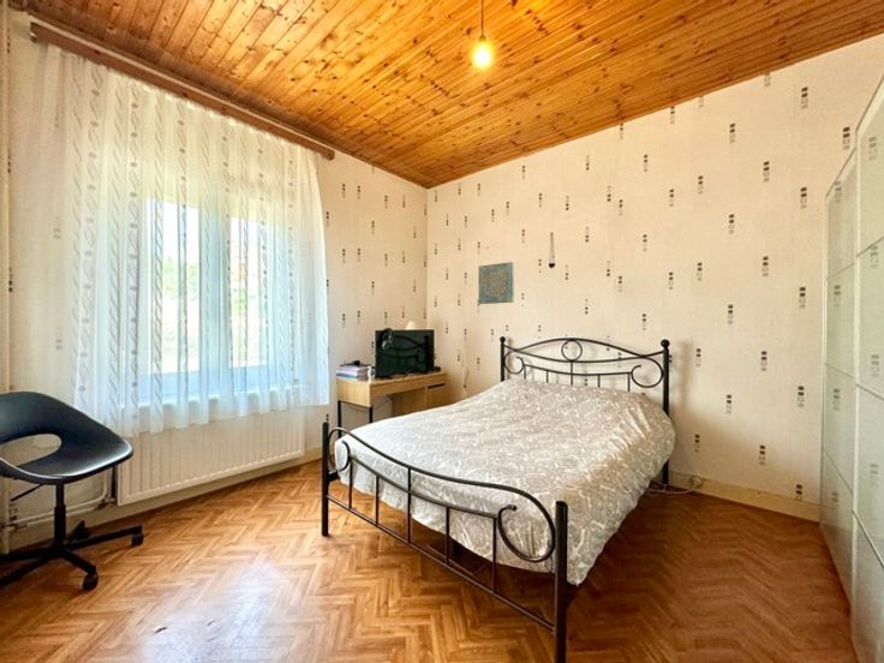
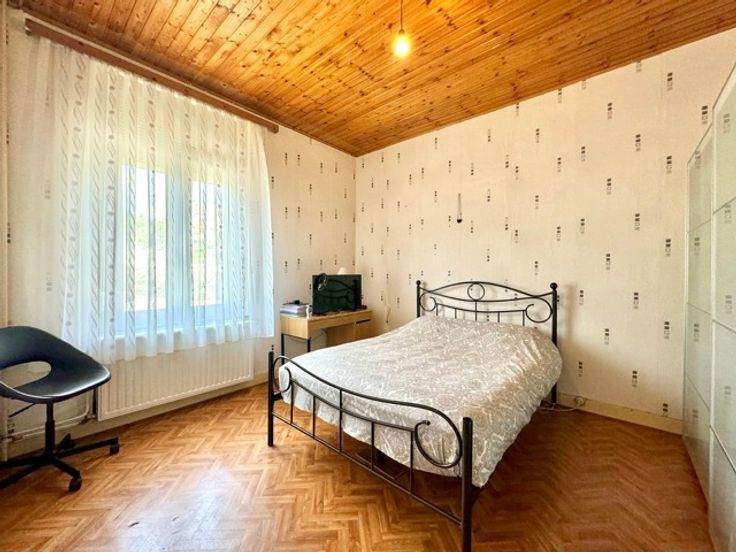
- wall art (495, 283)
